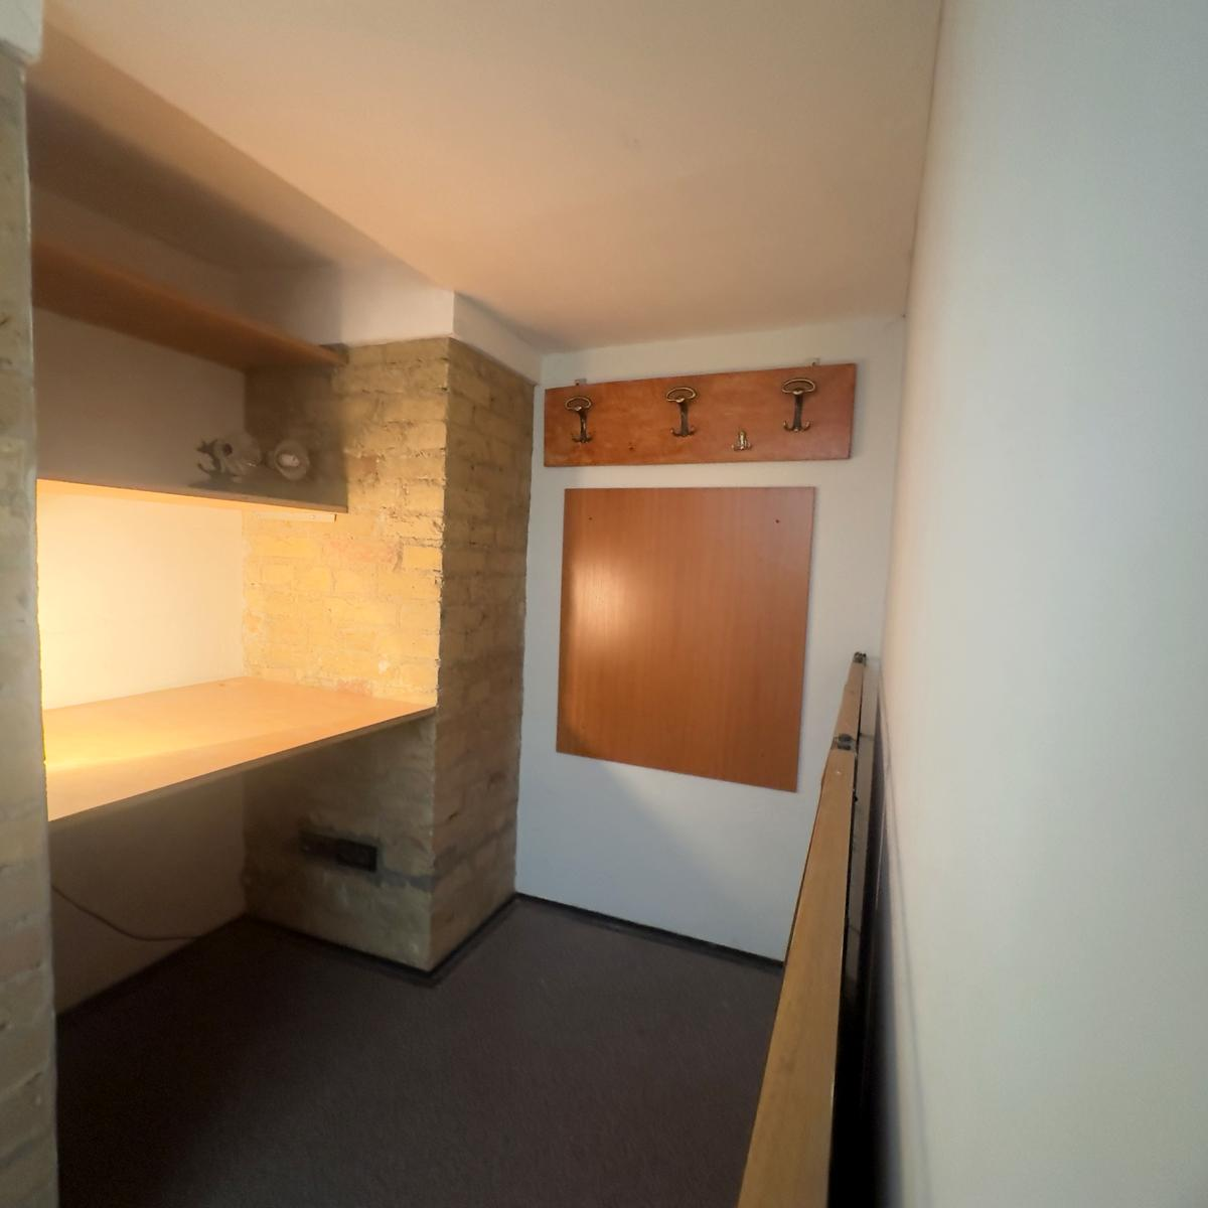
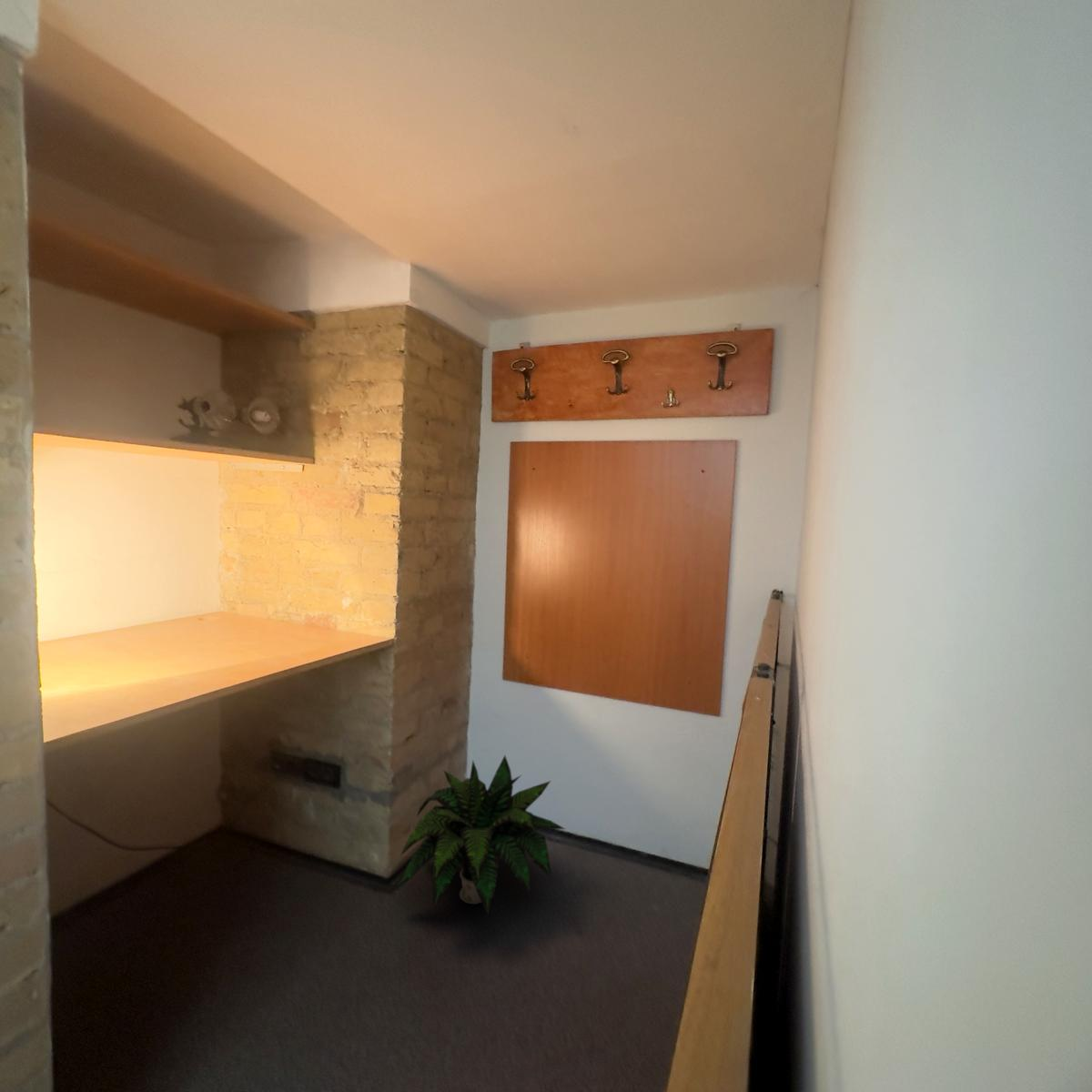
+ potted plant (481, 830)
